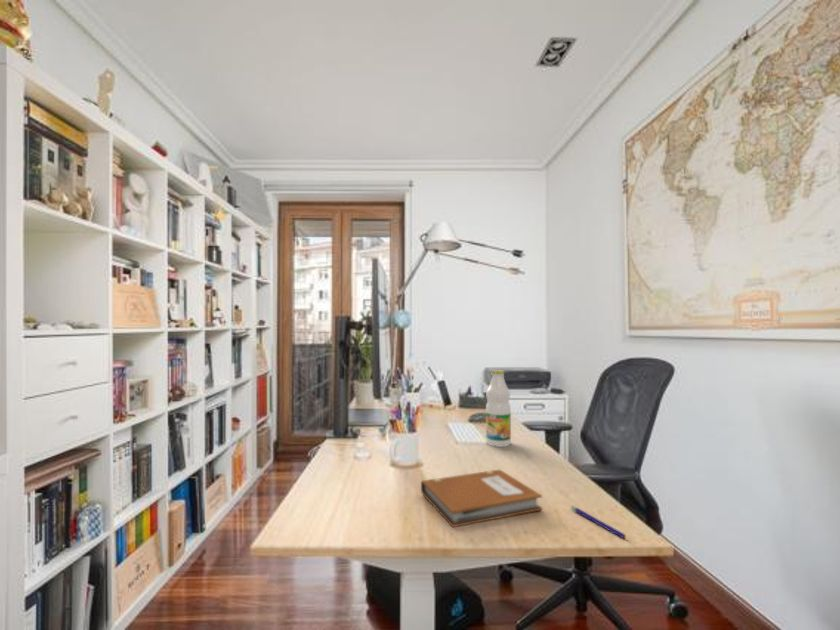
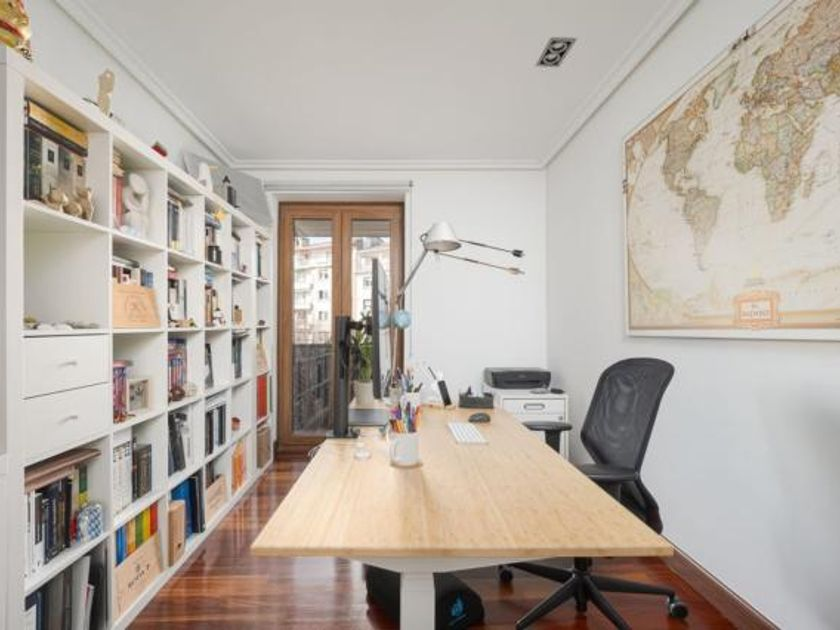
- notebook (480, 493)
- bottle (498, 407)
- pen (596, 520)
